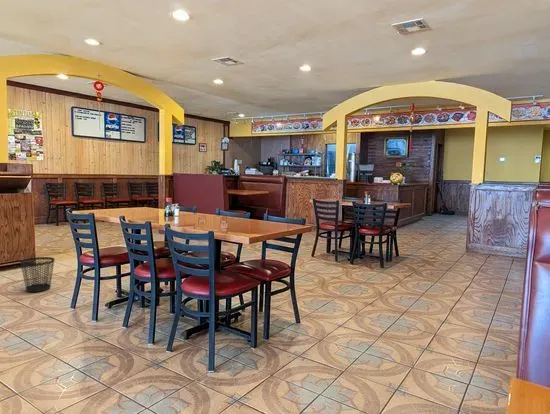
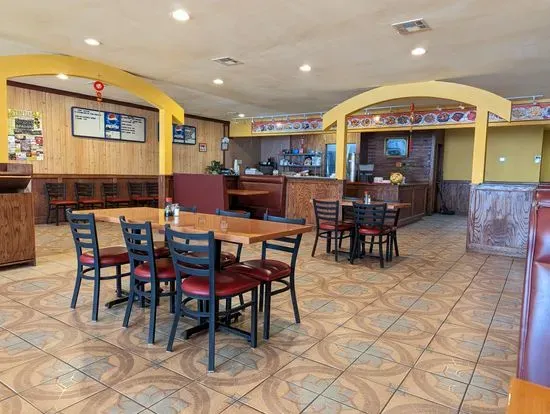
- wastebasket (38, 274)
